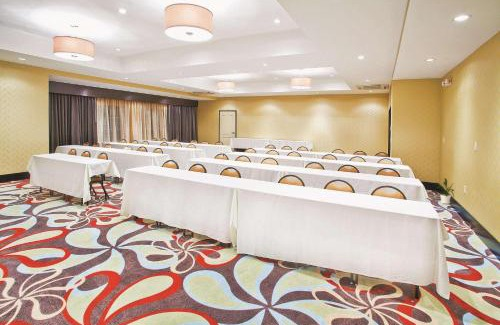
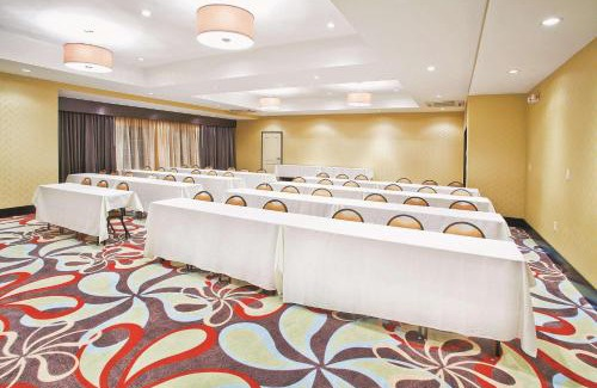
- house plant (445, 191)
